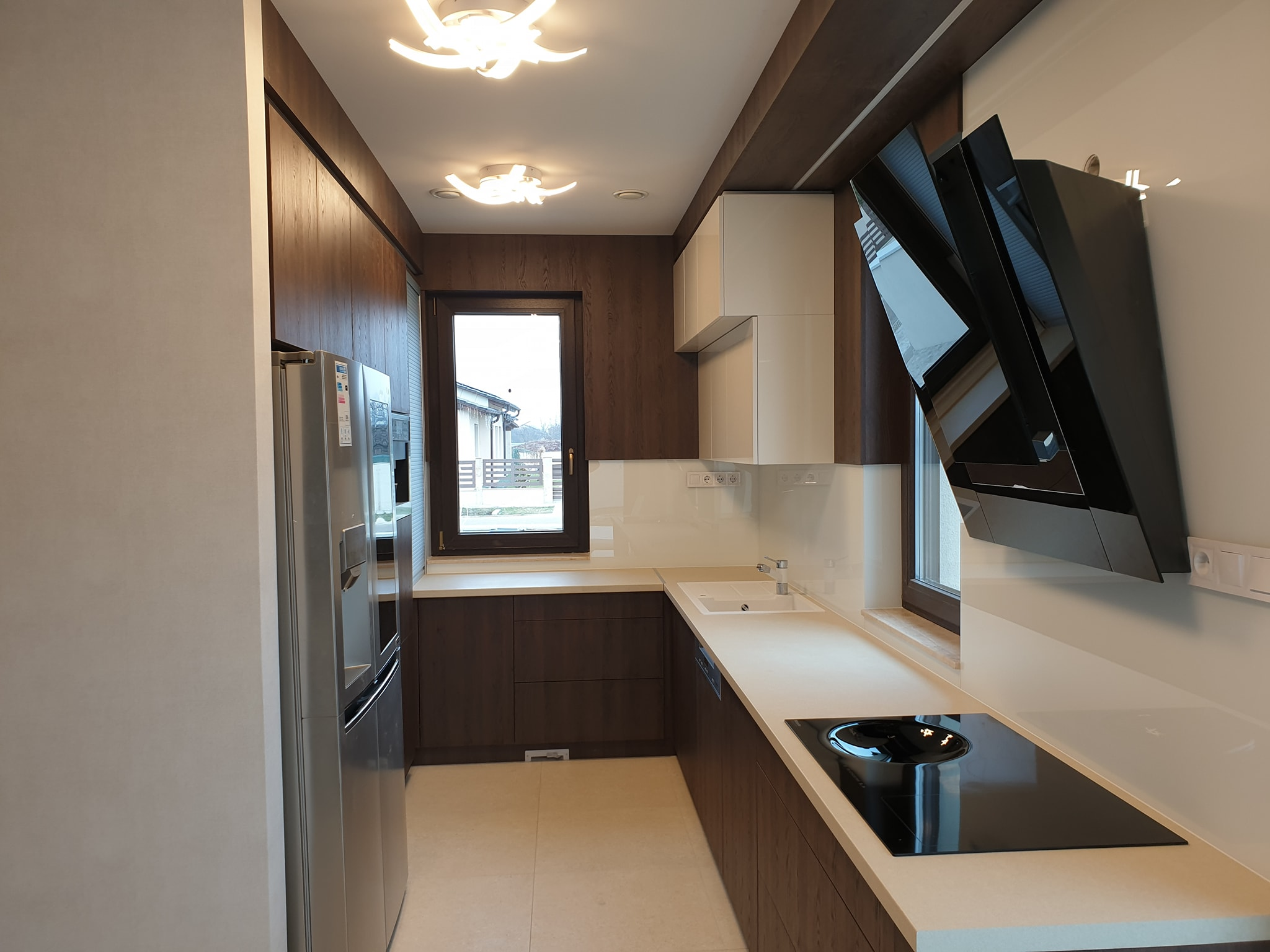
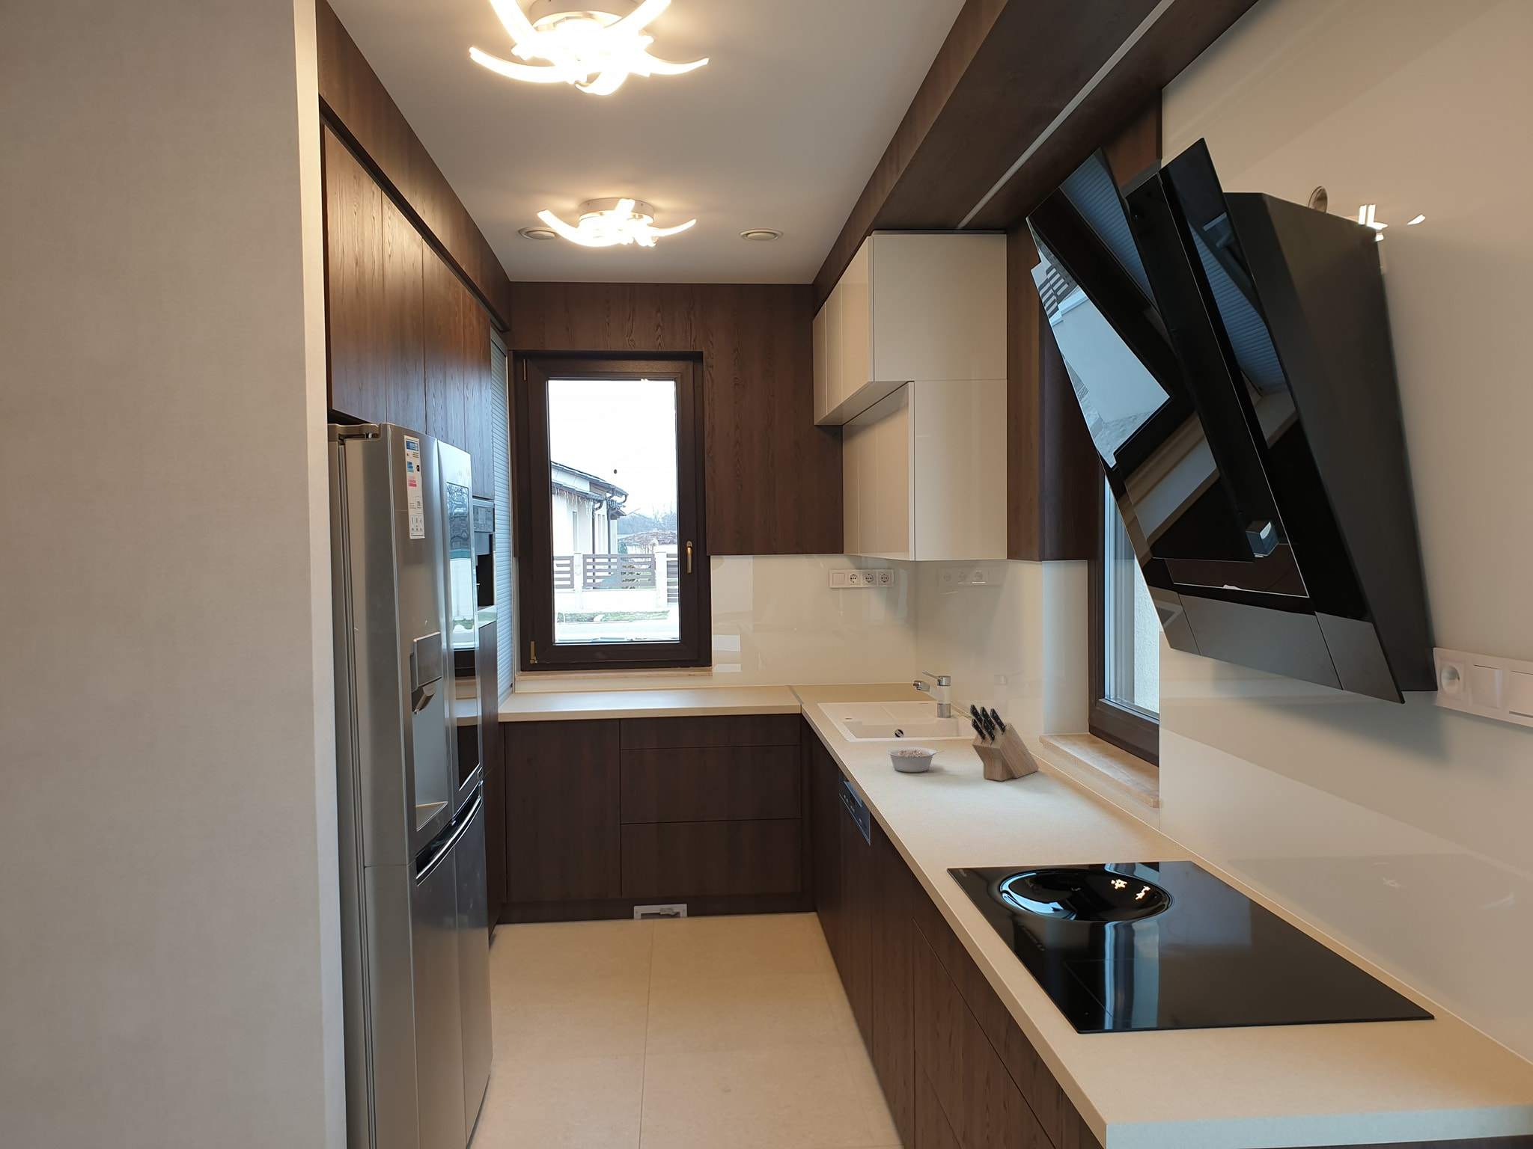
+ legume (914, 758)
+ knife block (1002, 739)
